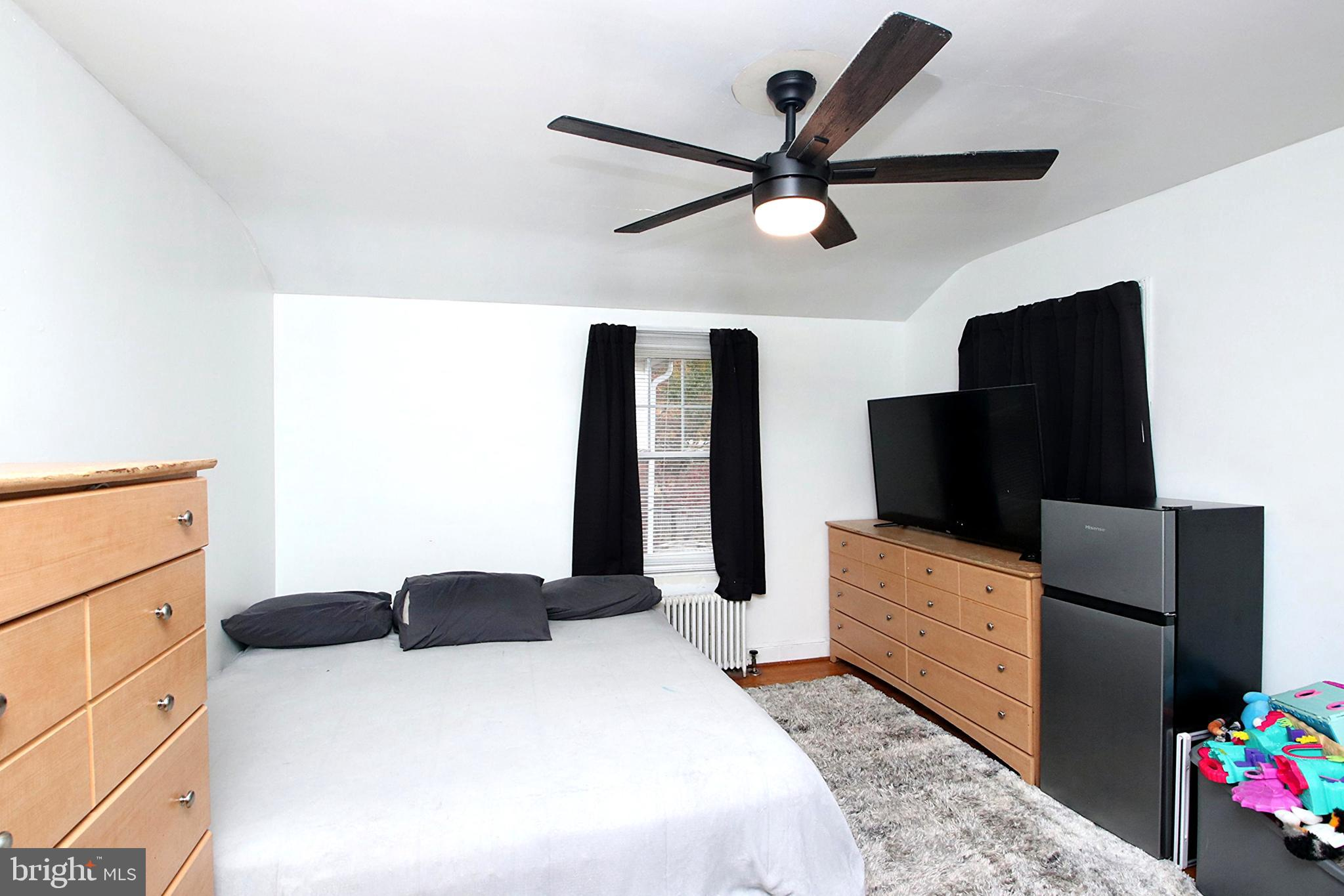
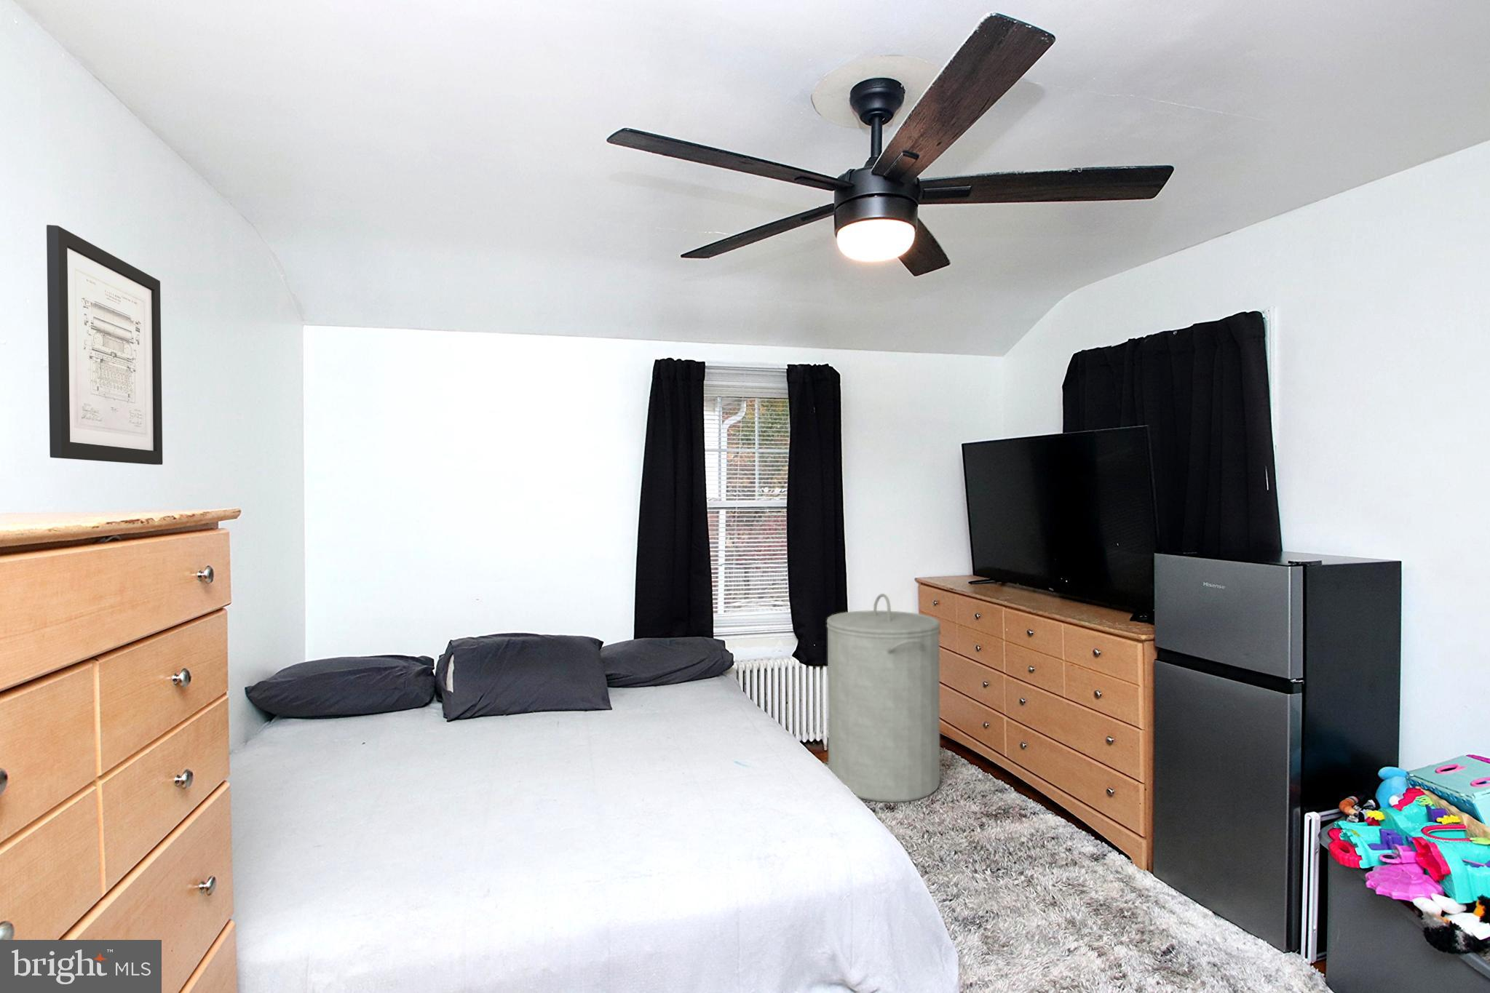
+ wall art (111, 359)
+ laundry hamper (882, 686)
